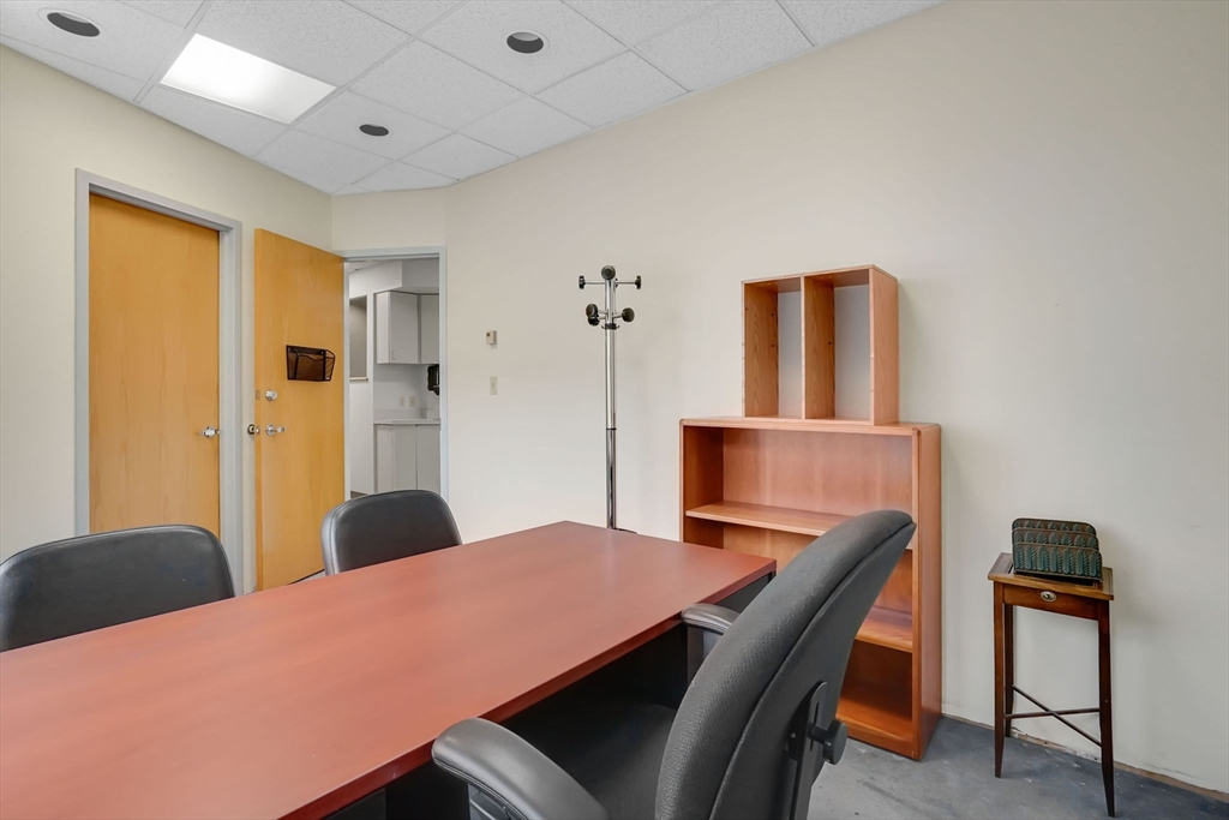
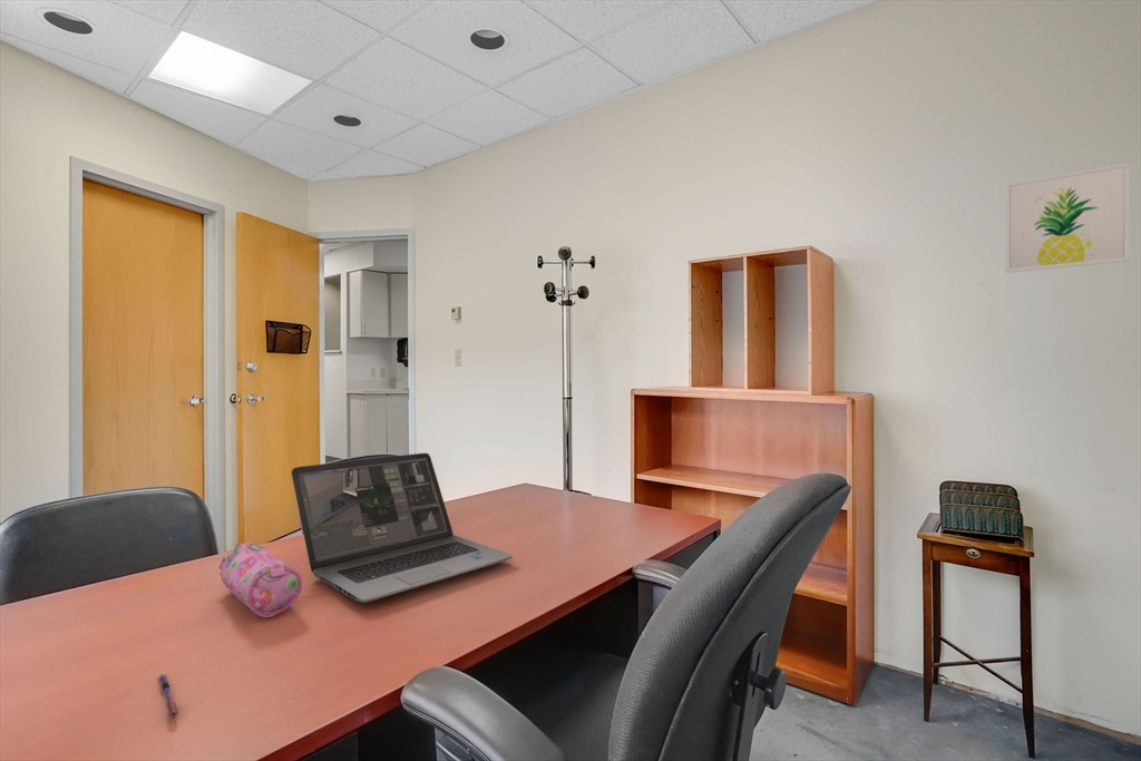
+ laptop (402, 516)
+ wall art (1064, 221)
+ pen (167, 692)
+ pencil case (259, 576)
